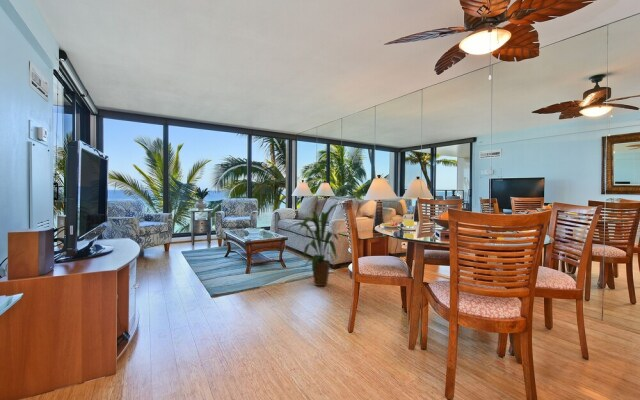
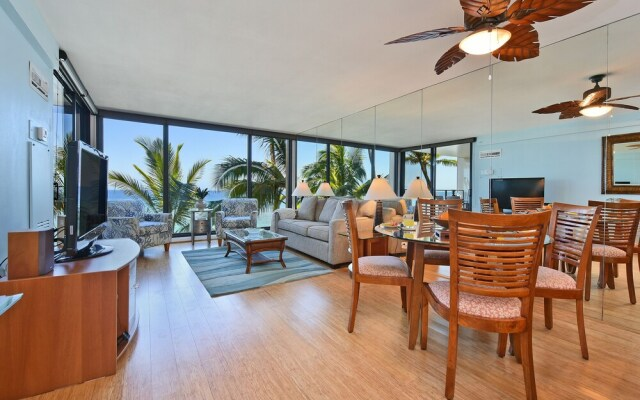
- house plant (314, 243)
